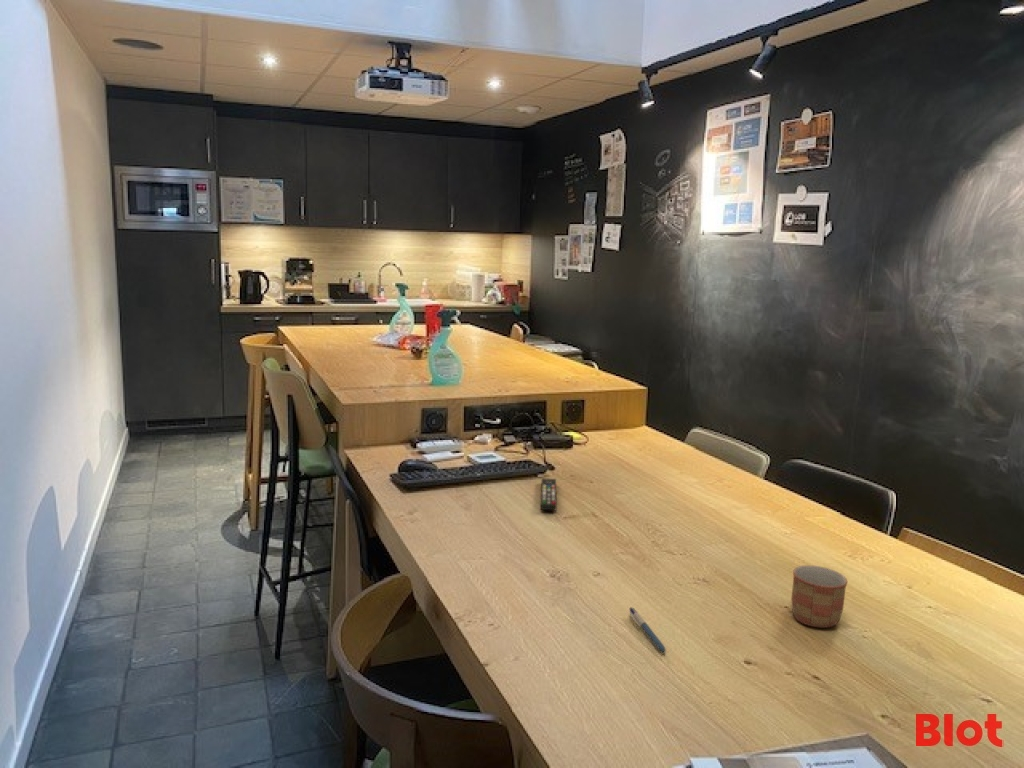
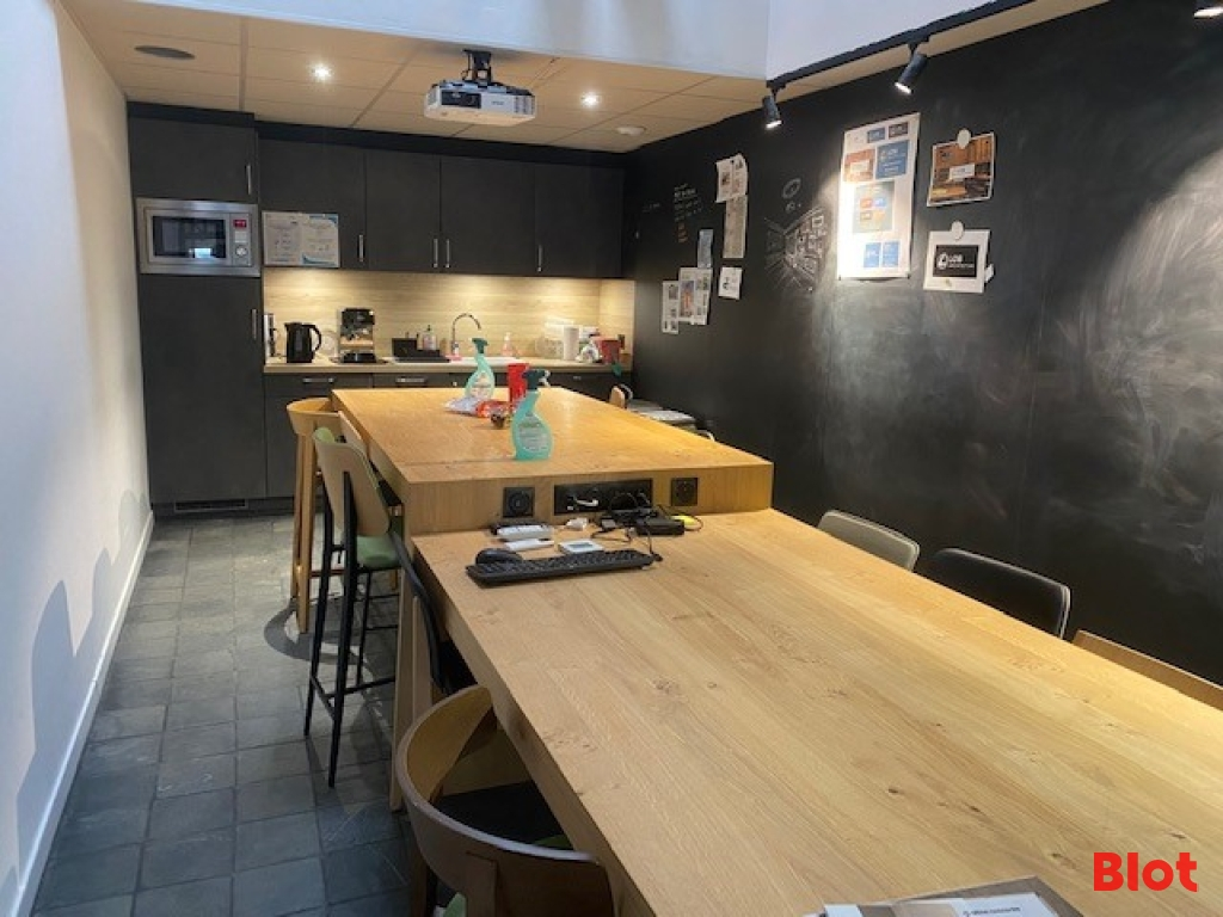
- mug (813, 594)
- pen (645, 629)
- remote control (548, 493)
